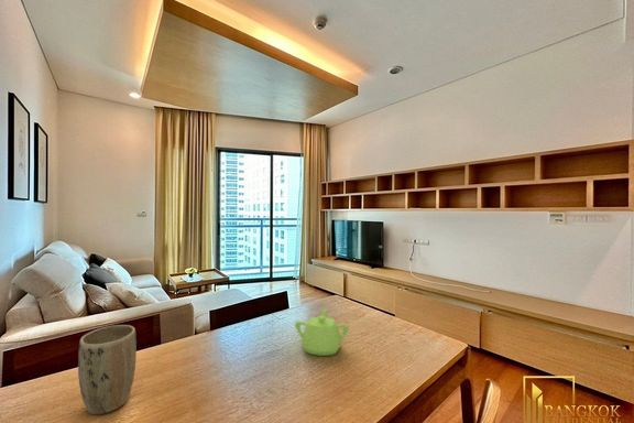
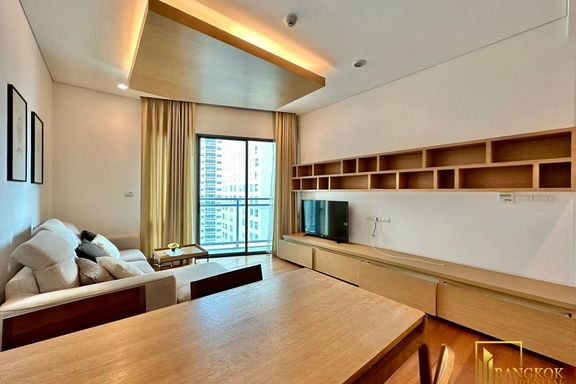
- plant pot (108, 368)
- teapot (321, 329)
